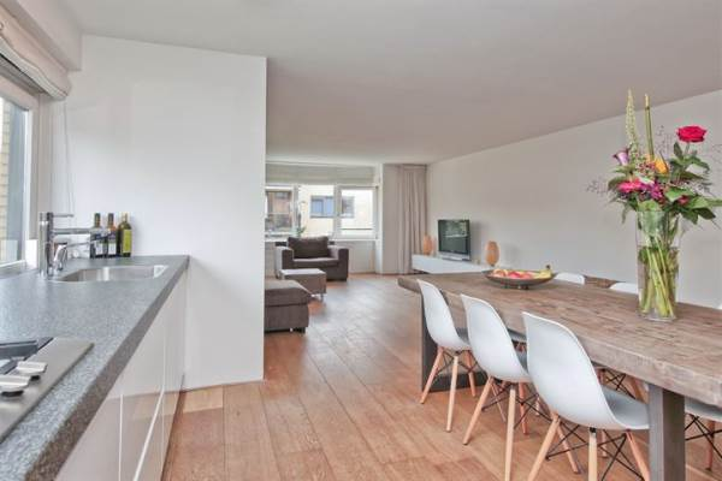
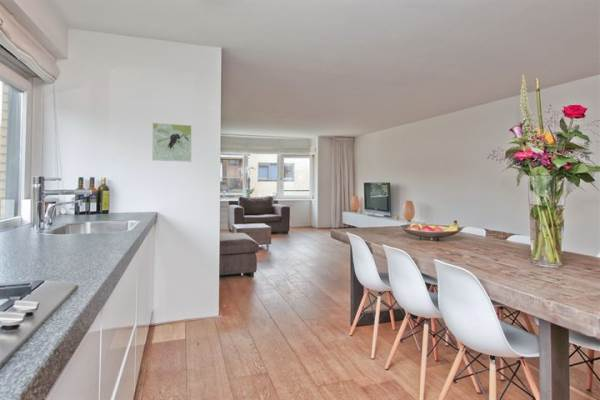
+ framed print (172, 142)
